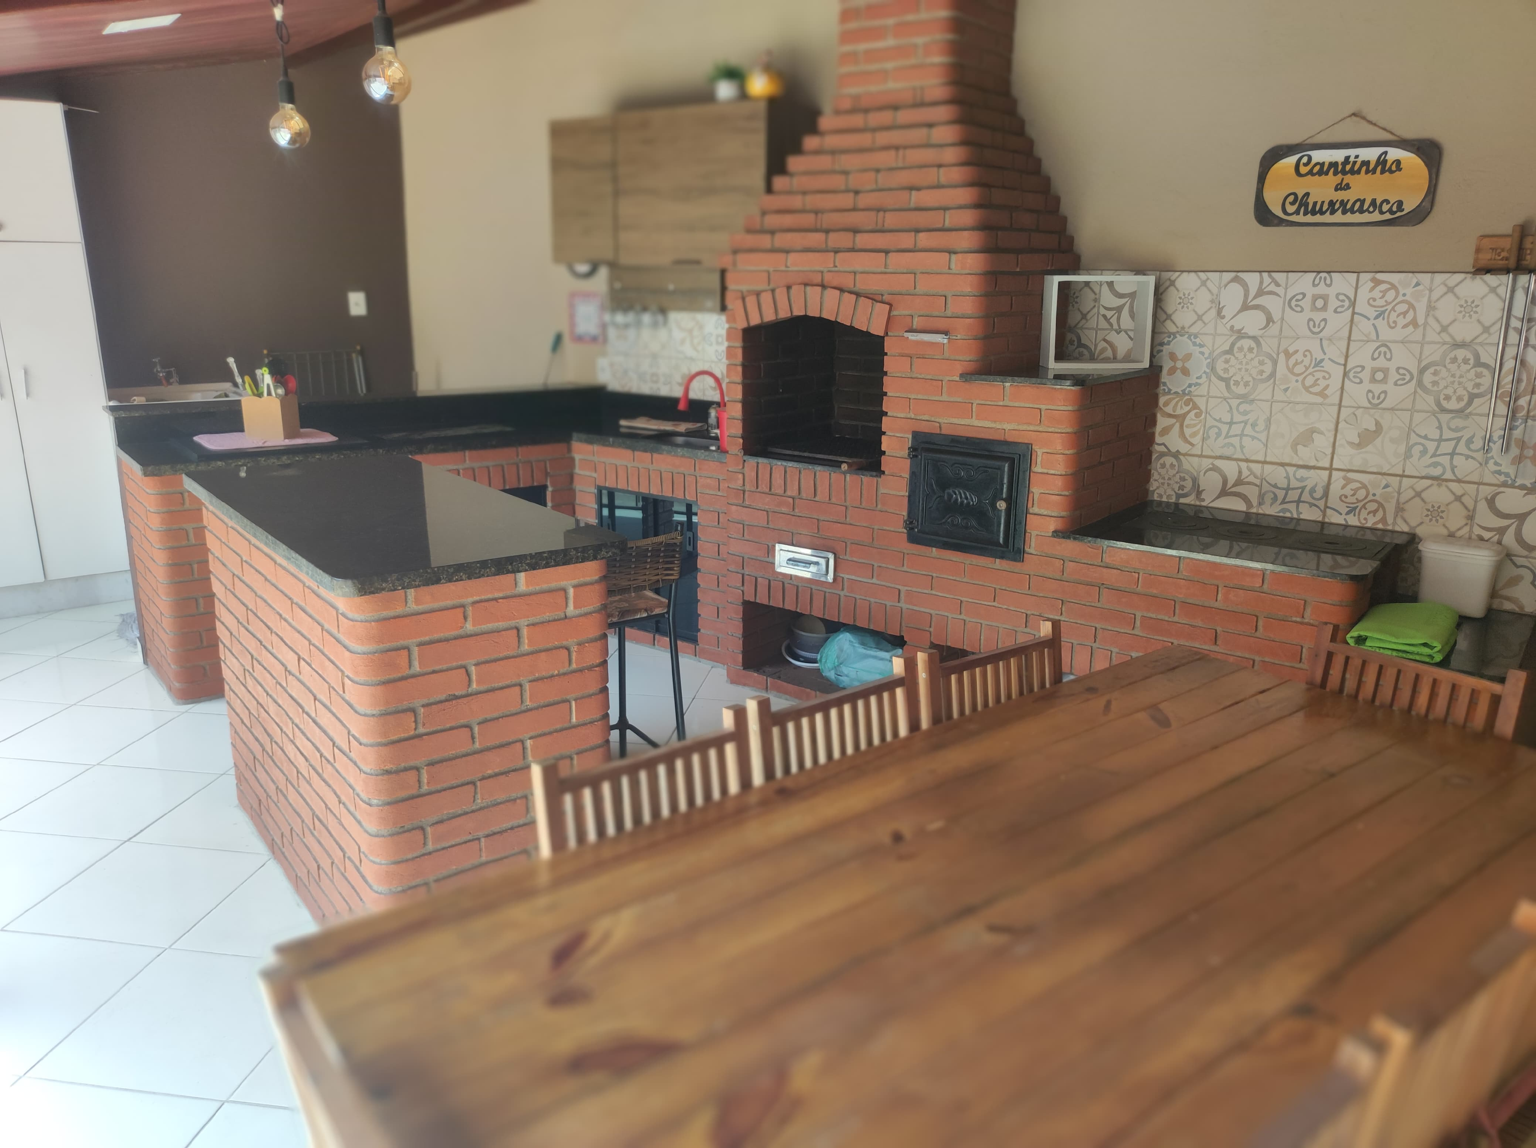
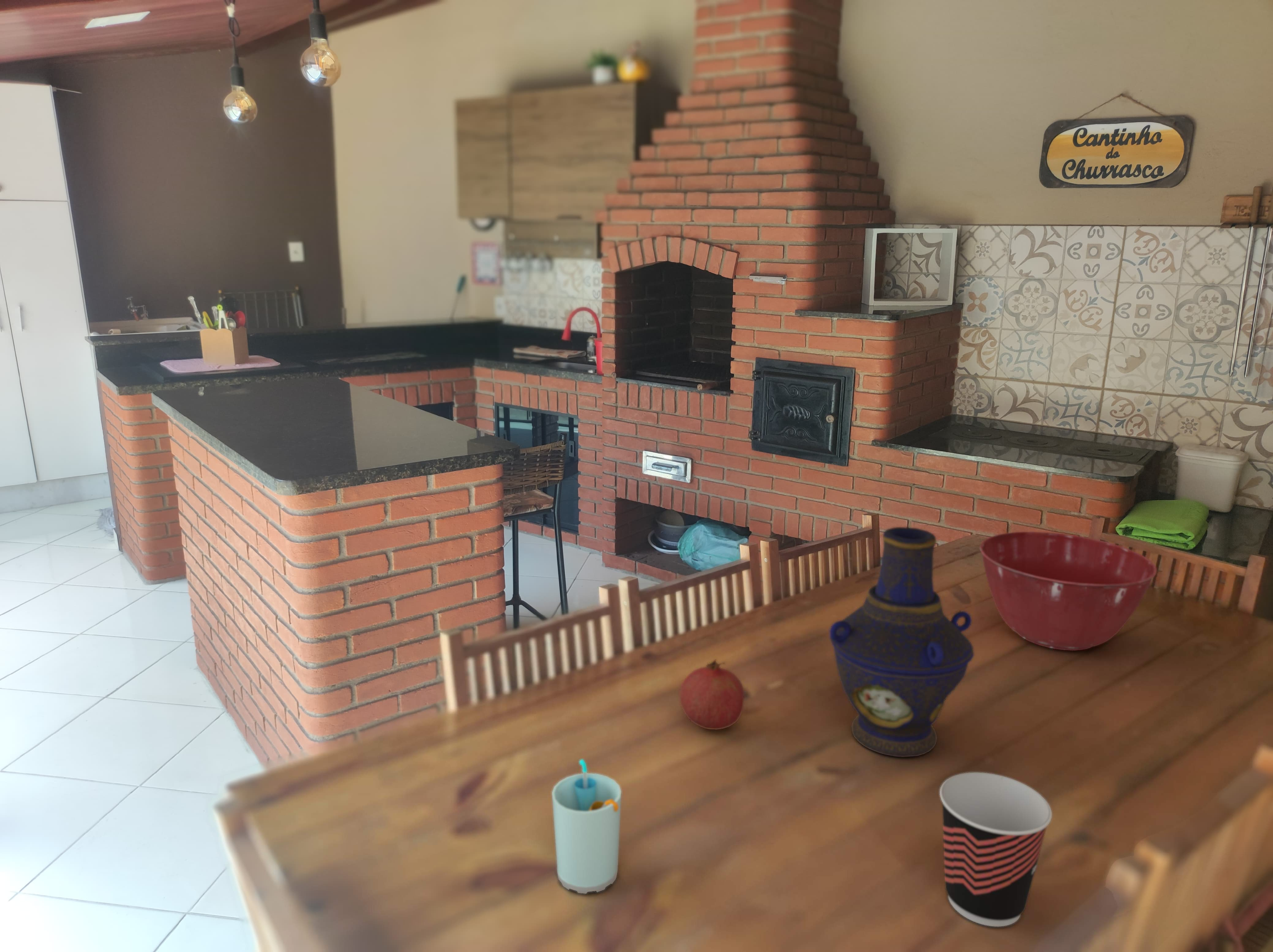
+ cup (989, 852)
+ vase (901, 638)
+ fruit (712, 692)
+ mixing bowl (1060, 595)
+ cup (588, 825)
